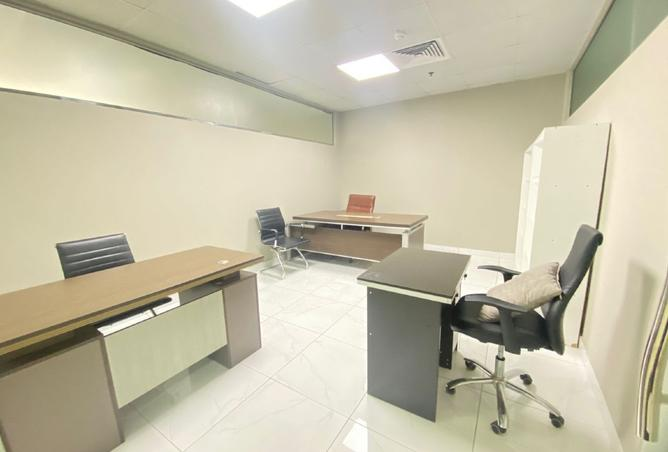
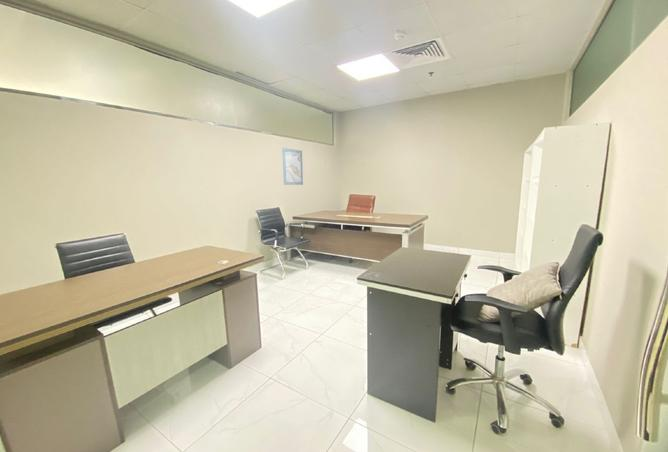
+ wall art (293, 167)
